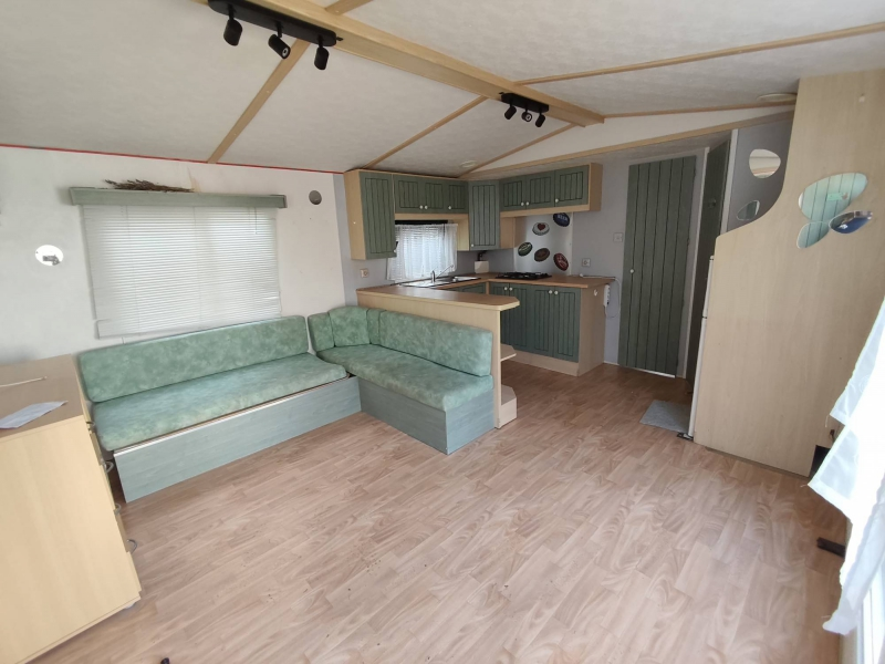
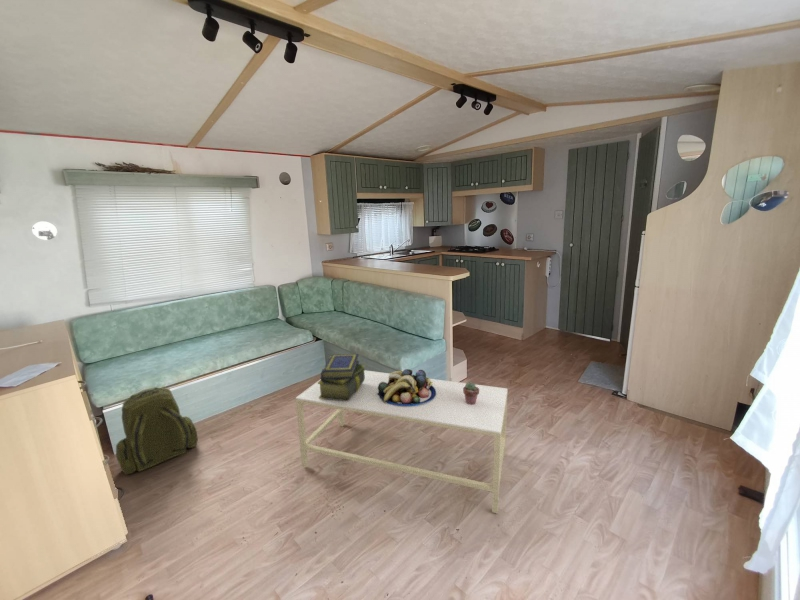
+ stack of books (342, 375)
+ coffee table (403, 420)
+ fruit bowl (407, 383)
+ potted succulent (471, 392)
+ backpack (155, 425)
